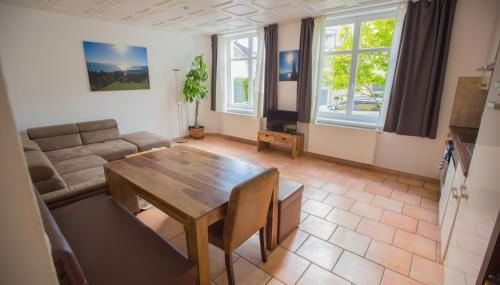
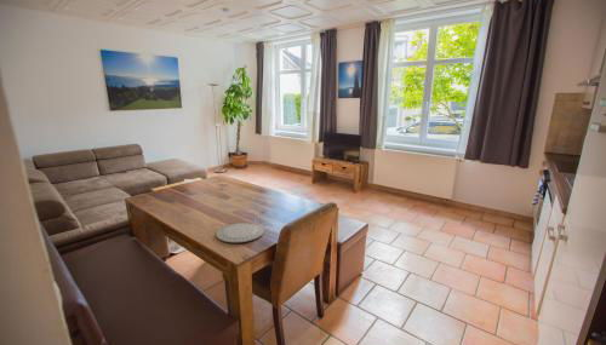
+ chinaware (240, 230)
